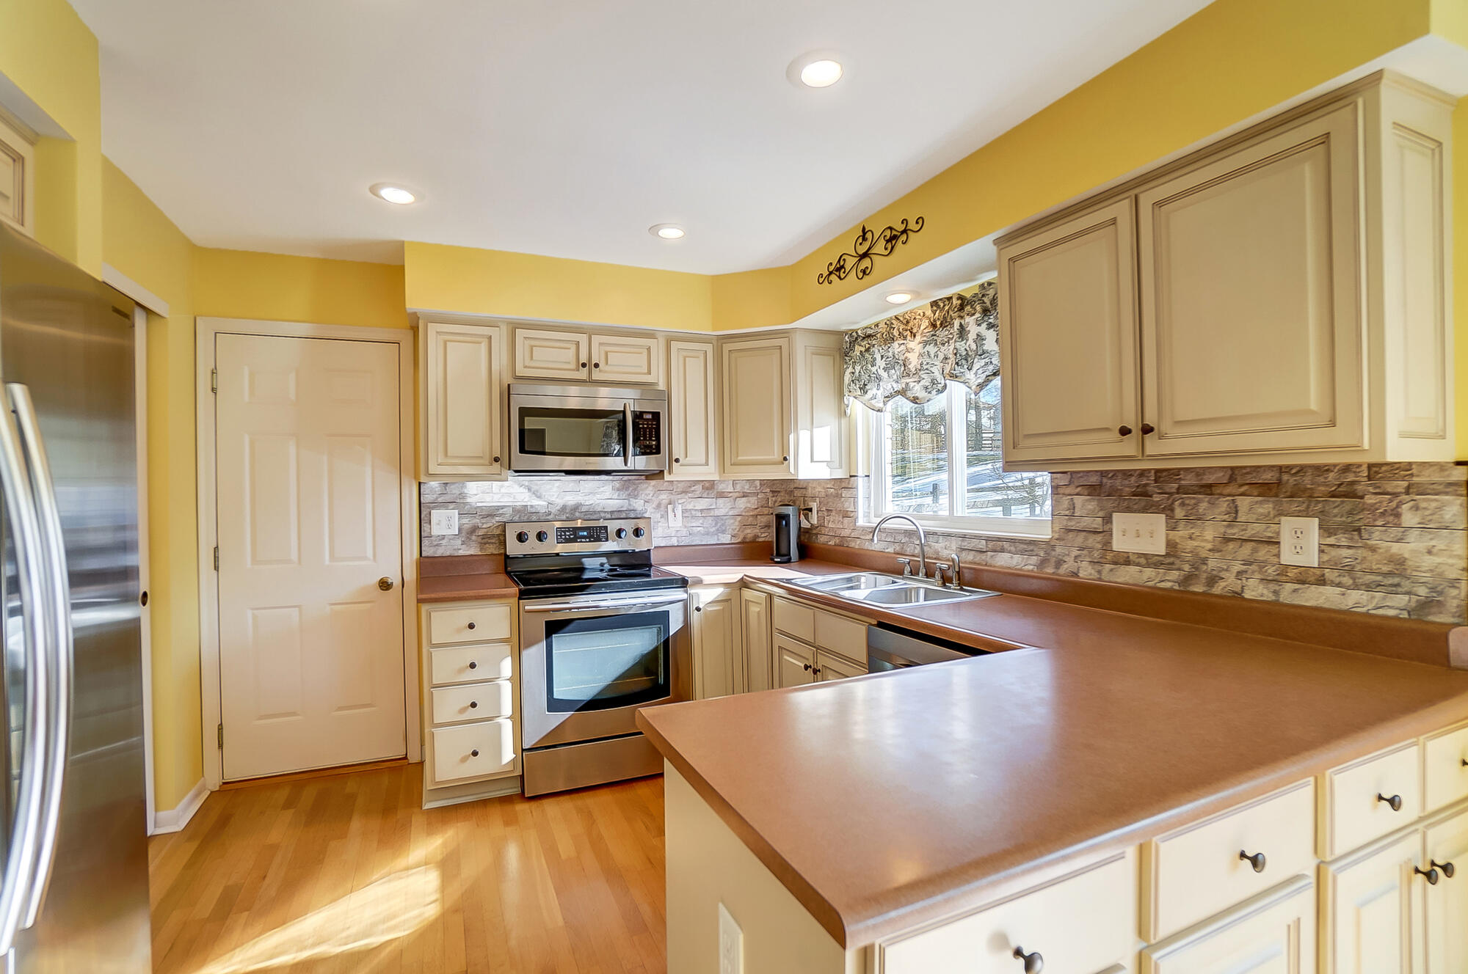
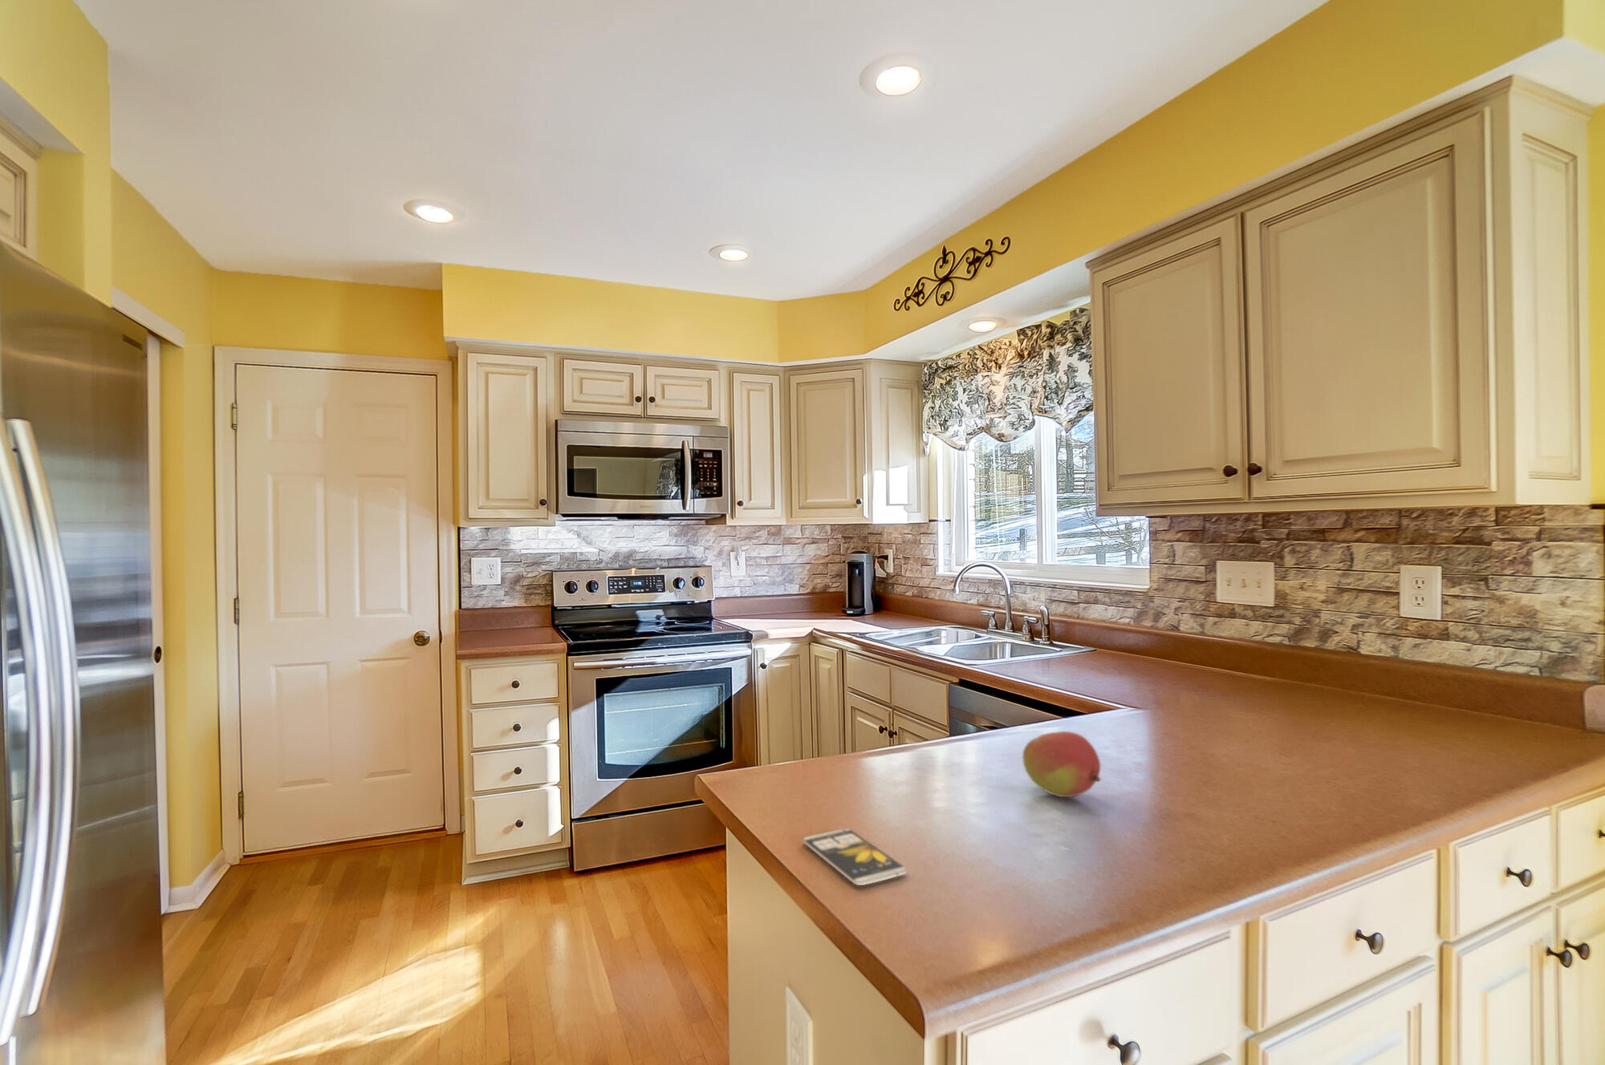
+ fruit (1060, 763)
+ smartphone (852, 855)
